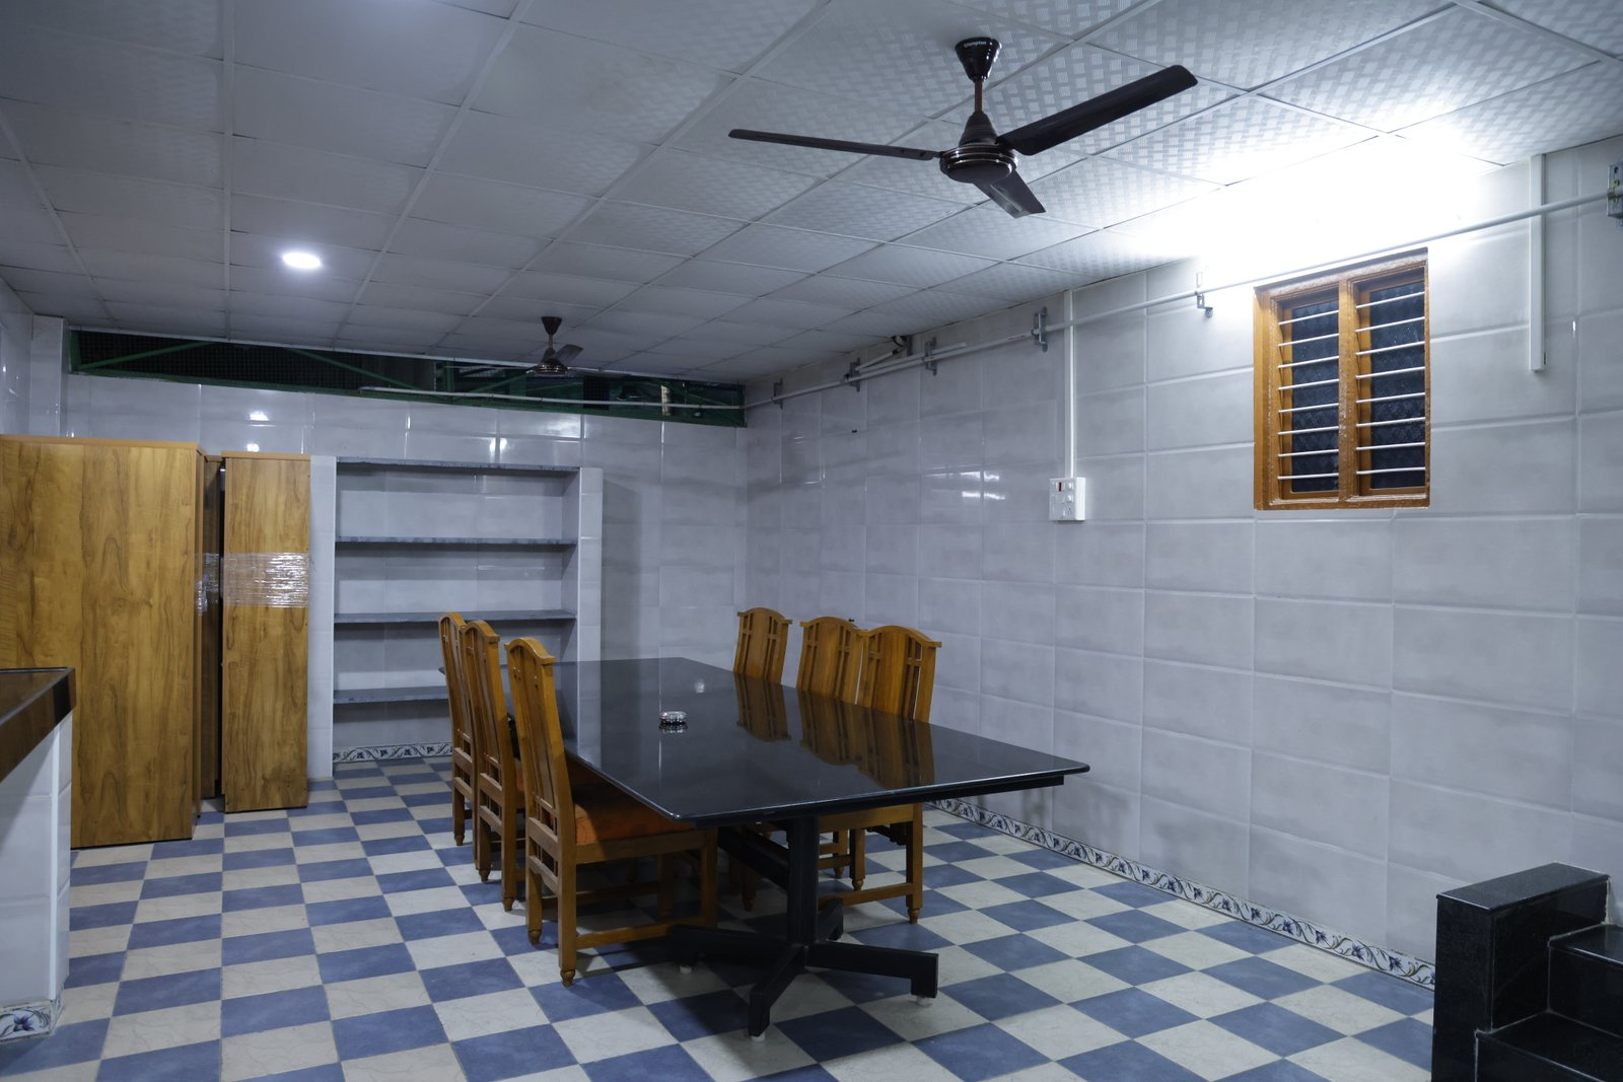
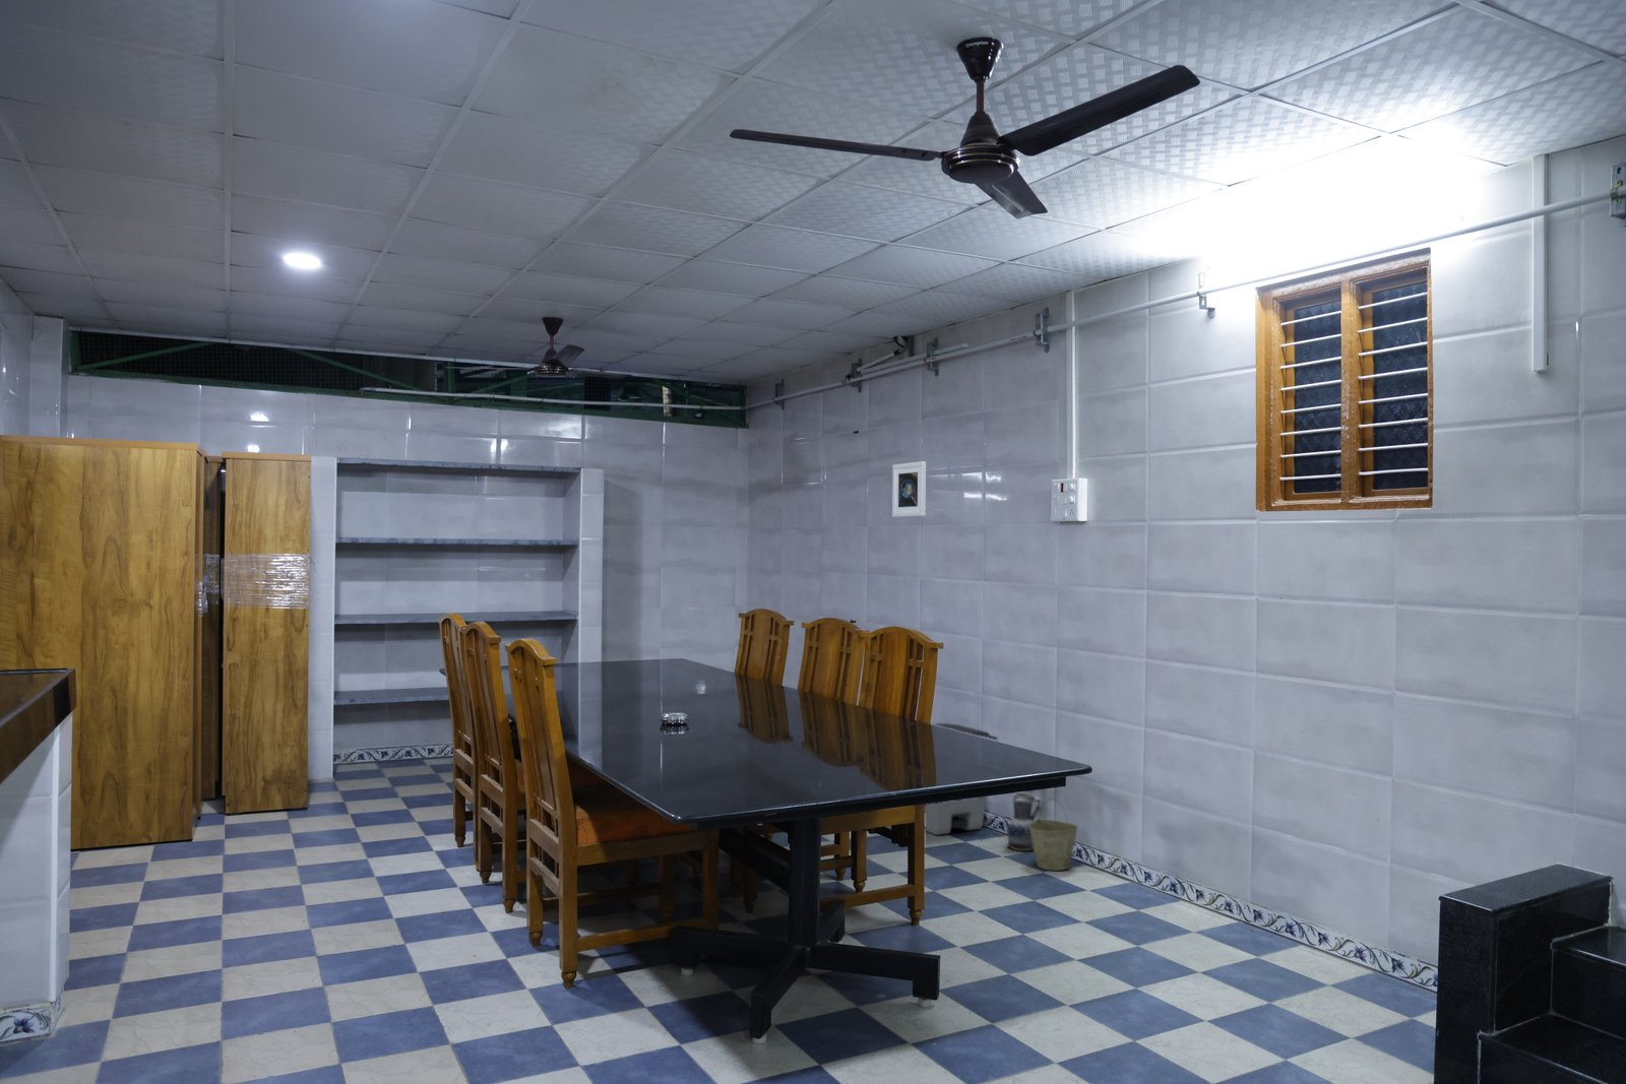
+ bucket (1053, 831)
+ trash can (950, 802)
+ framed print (909, 490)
+ ceramic jug (1026, 820)
